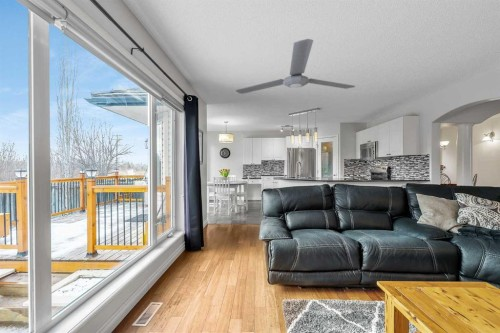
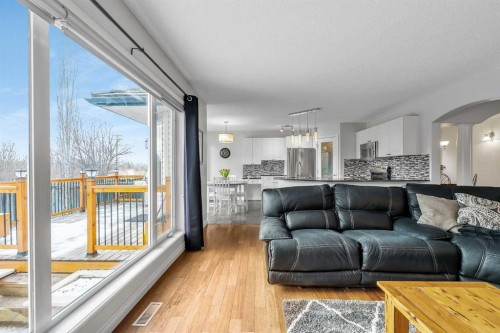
- ceiling fan (293, 68)
